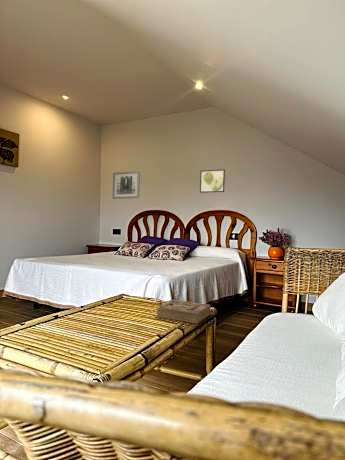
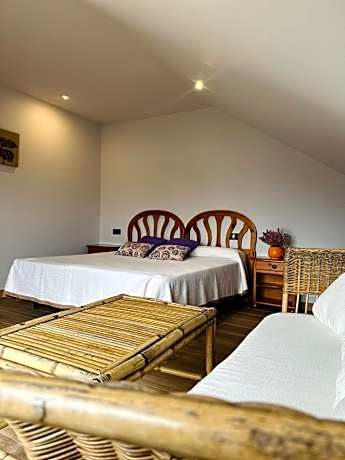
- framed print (212, 181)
- wall art (125, 185)
- book (180, 308)
